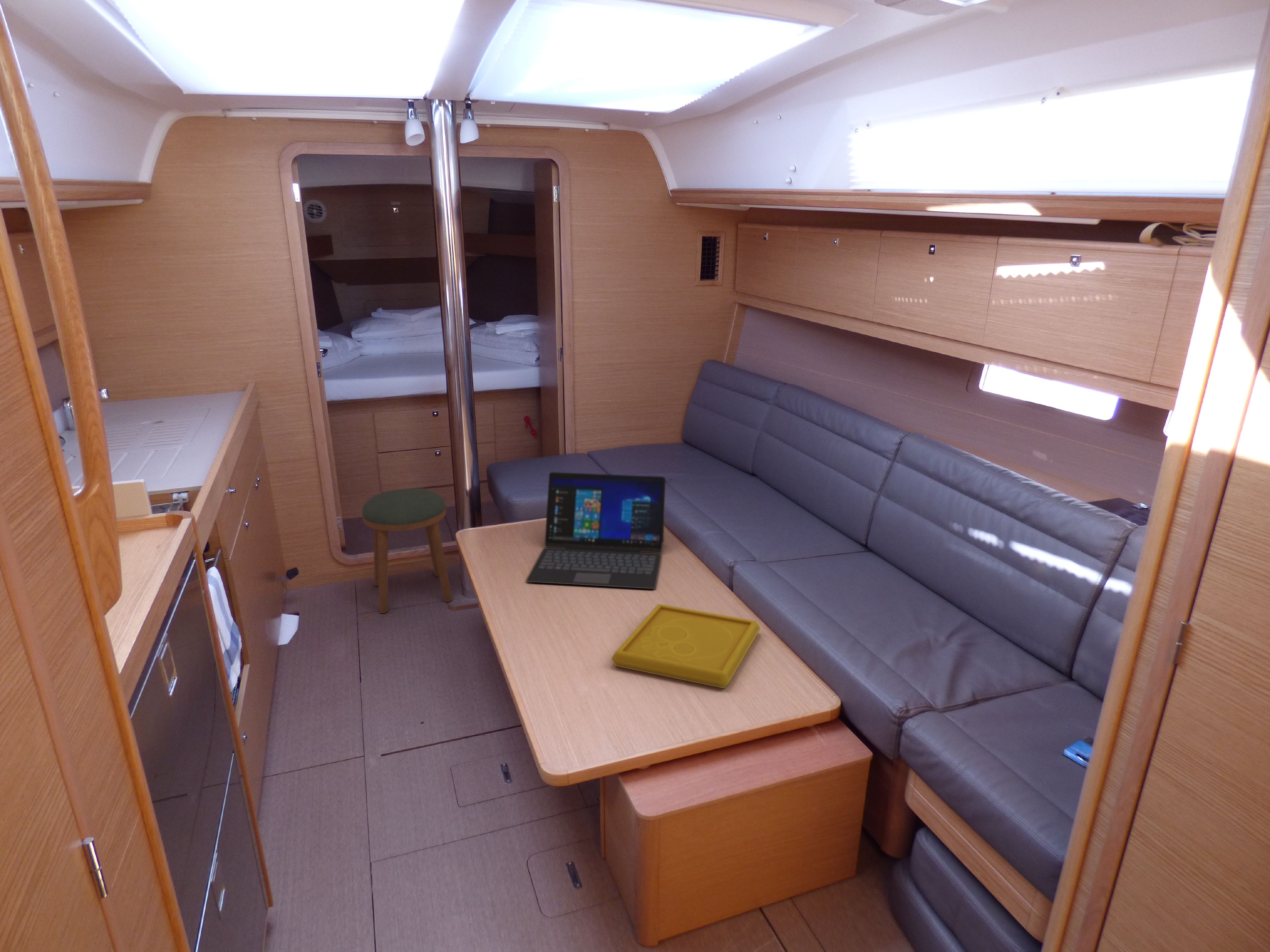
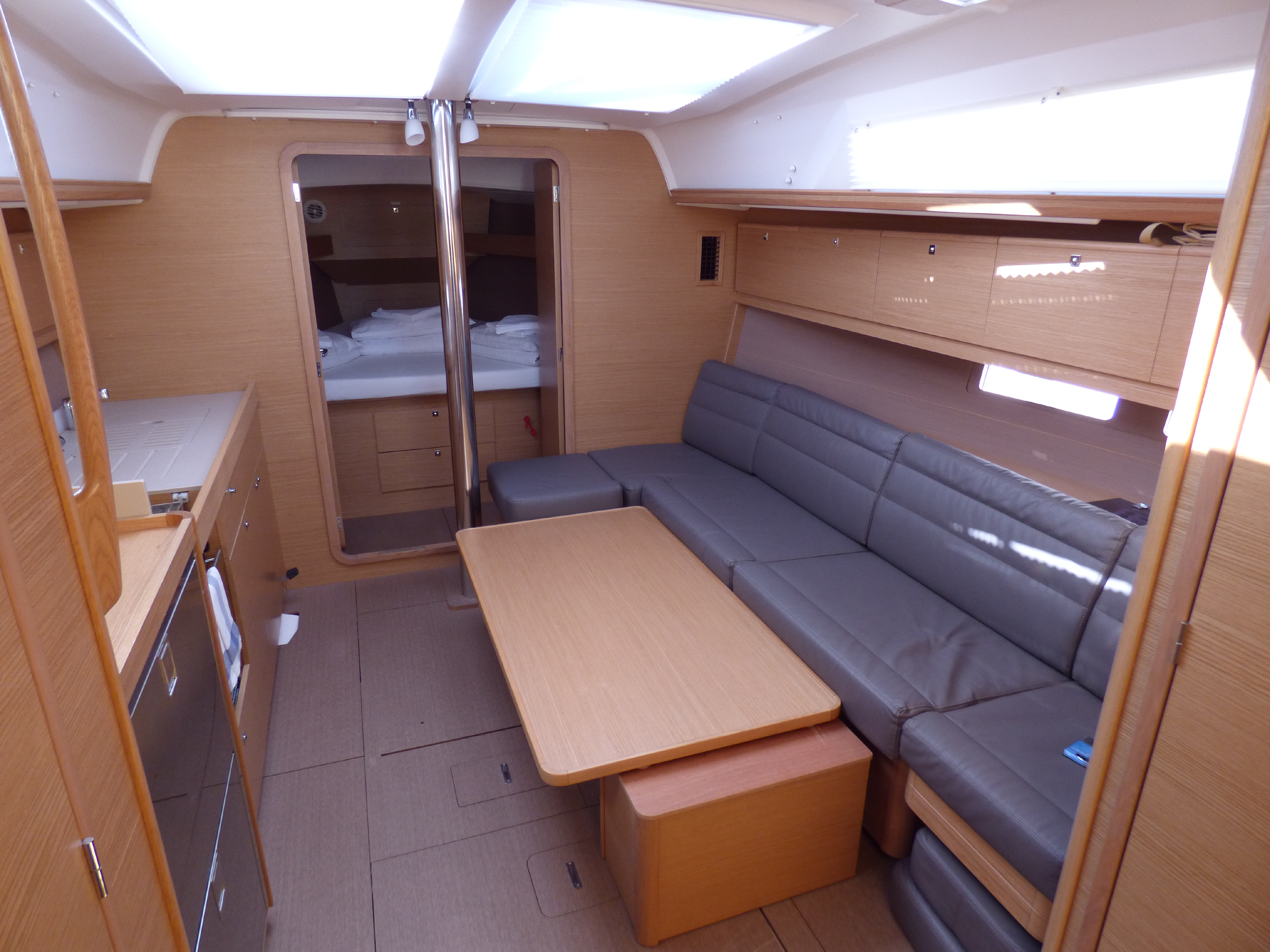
- serving tray (688, 643)
- laptop (599, 527)
- stool (407, 530)
